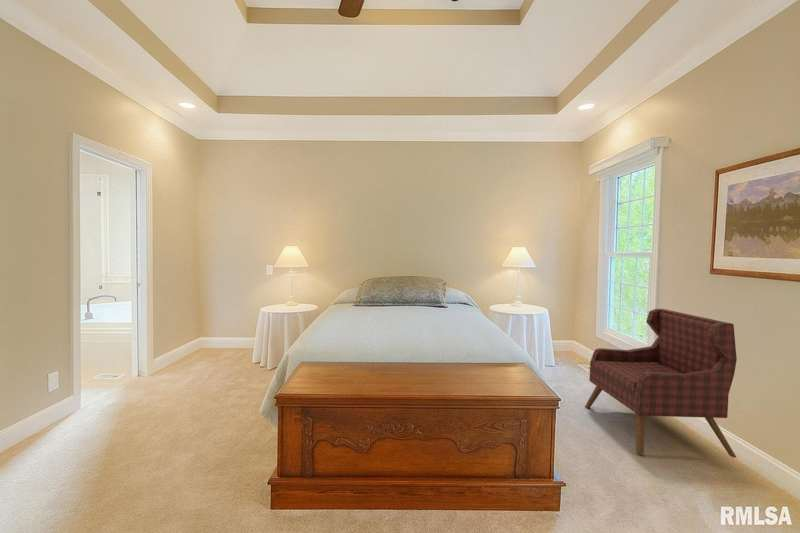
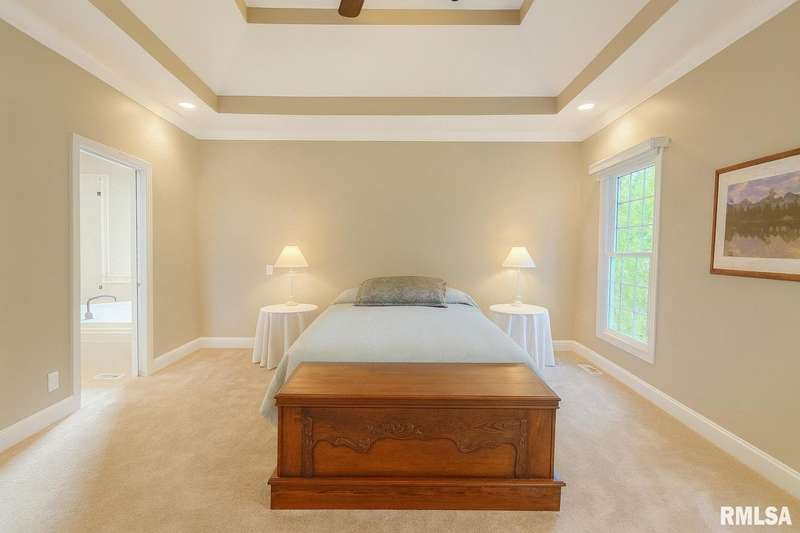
- armchair (652, 372)
